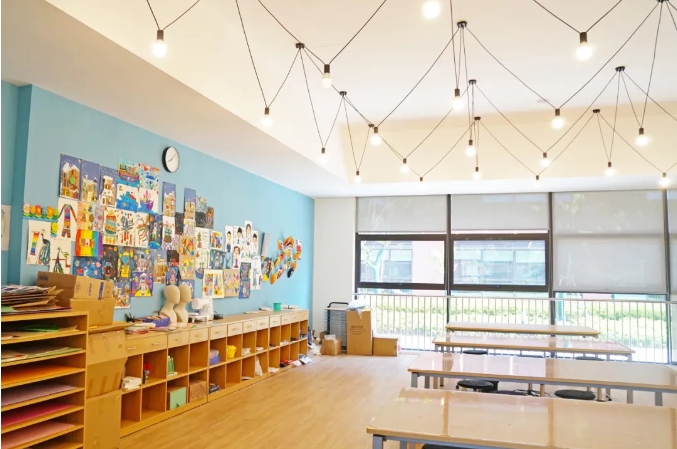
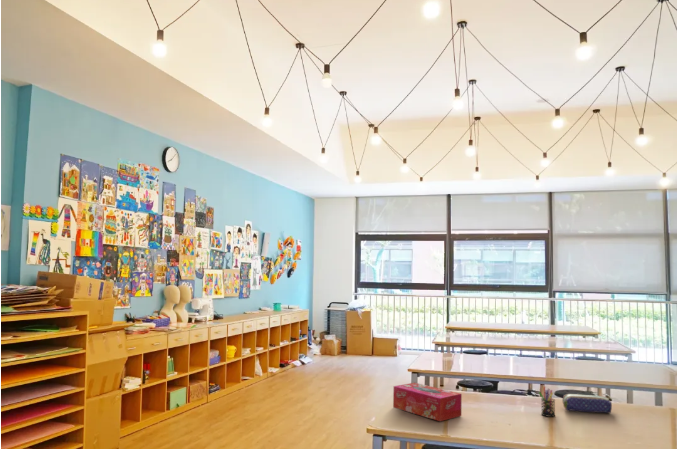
+ pencil case (586, 403)
+ pen holder (546, 401)
+ tissue box (426, 400)
